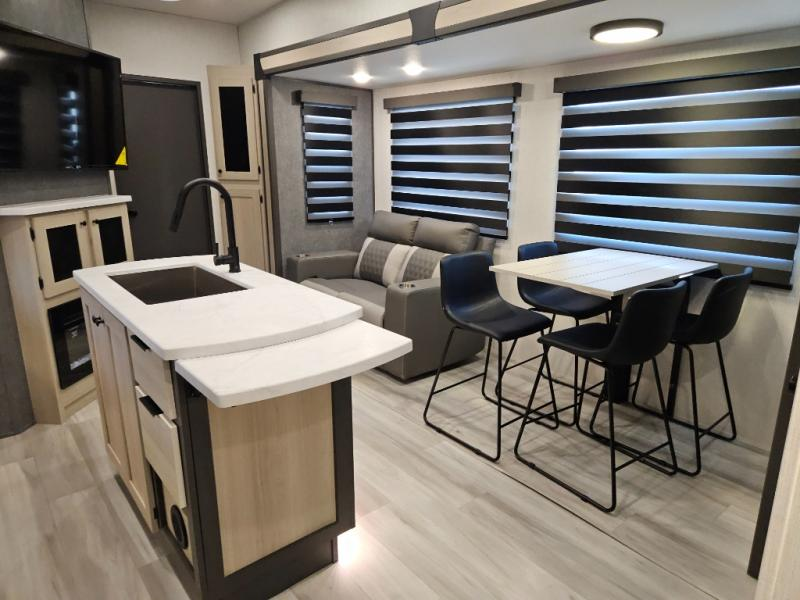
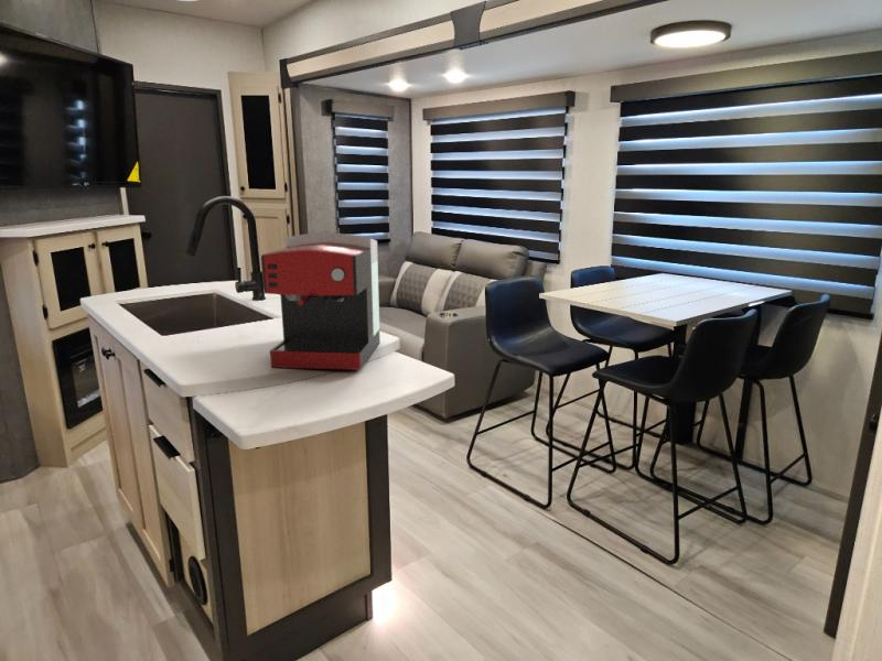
+ coffee maker (321, 297)
